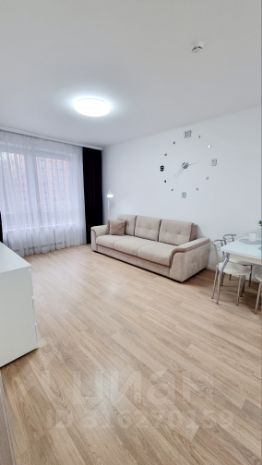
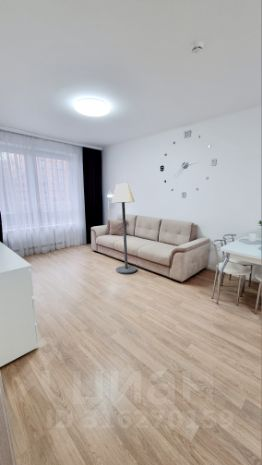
+ floor lamp (124, 228)
